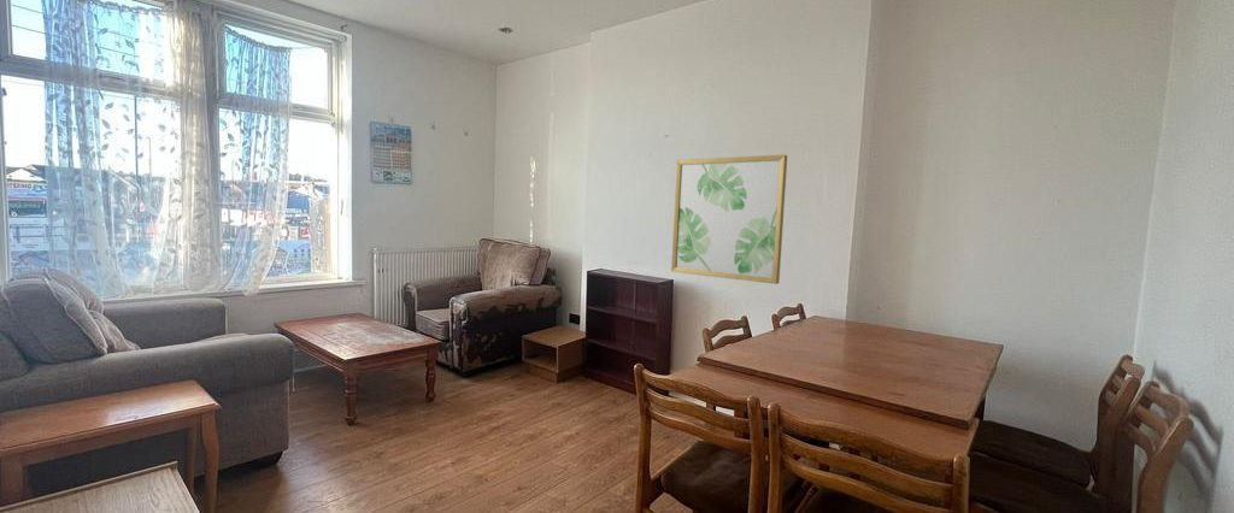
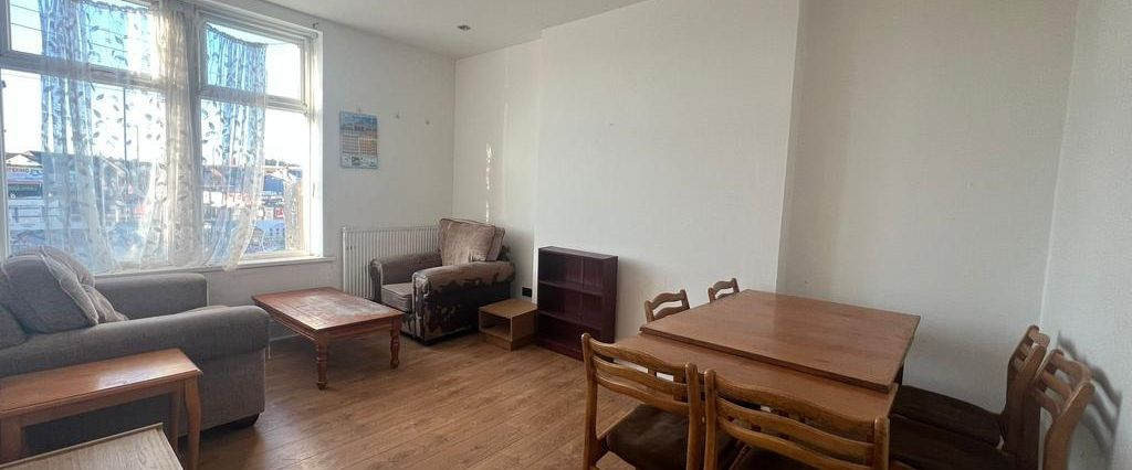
- wall art (724, 218)
